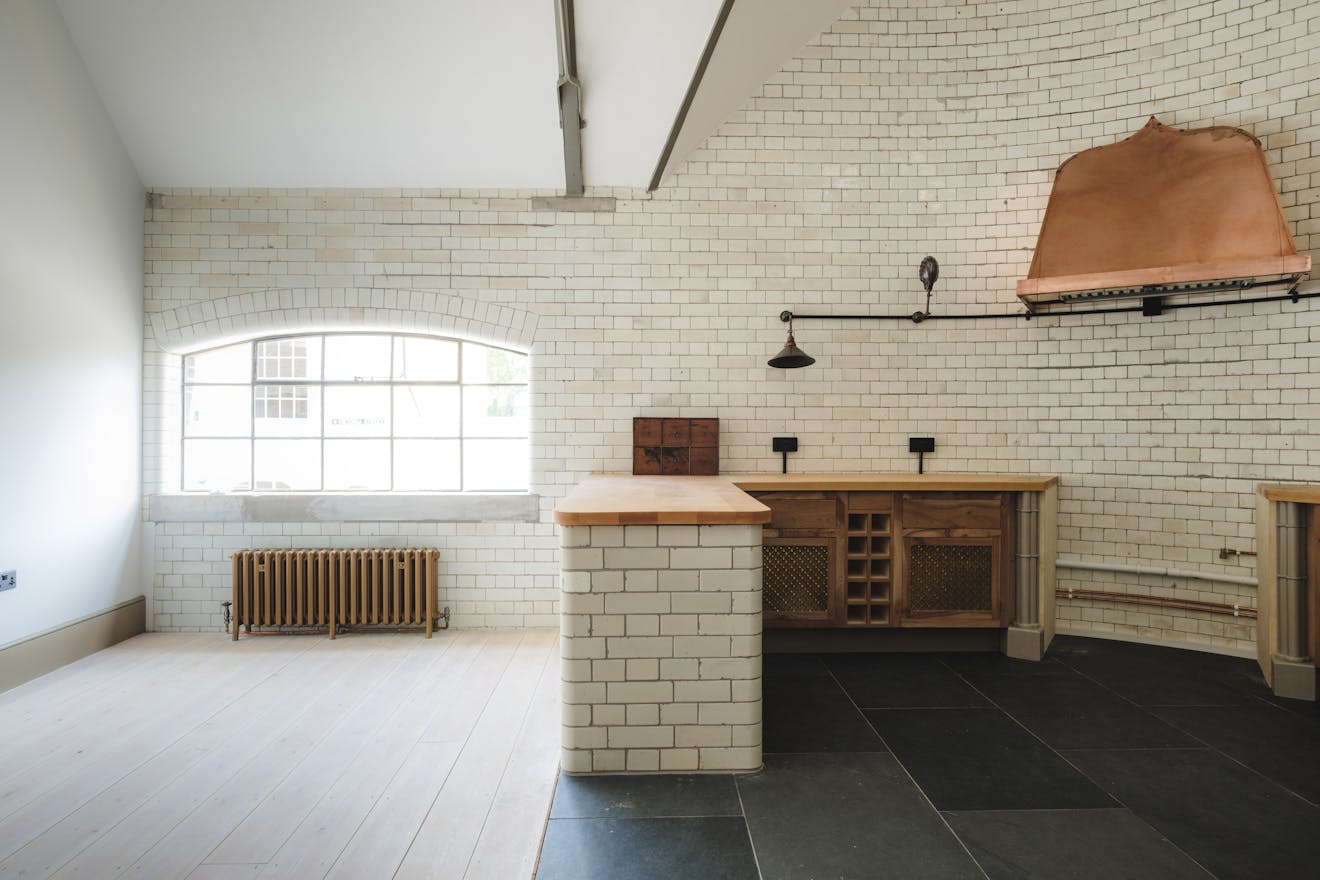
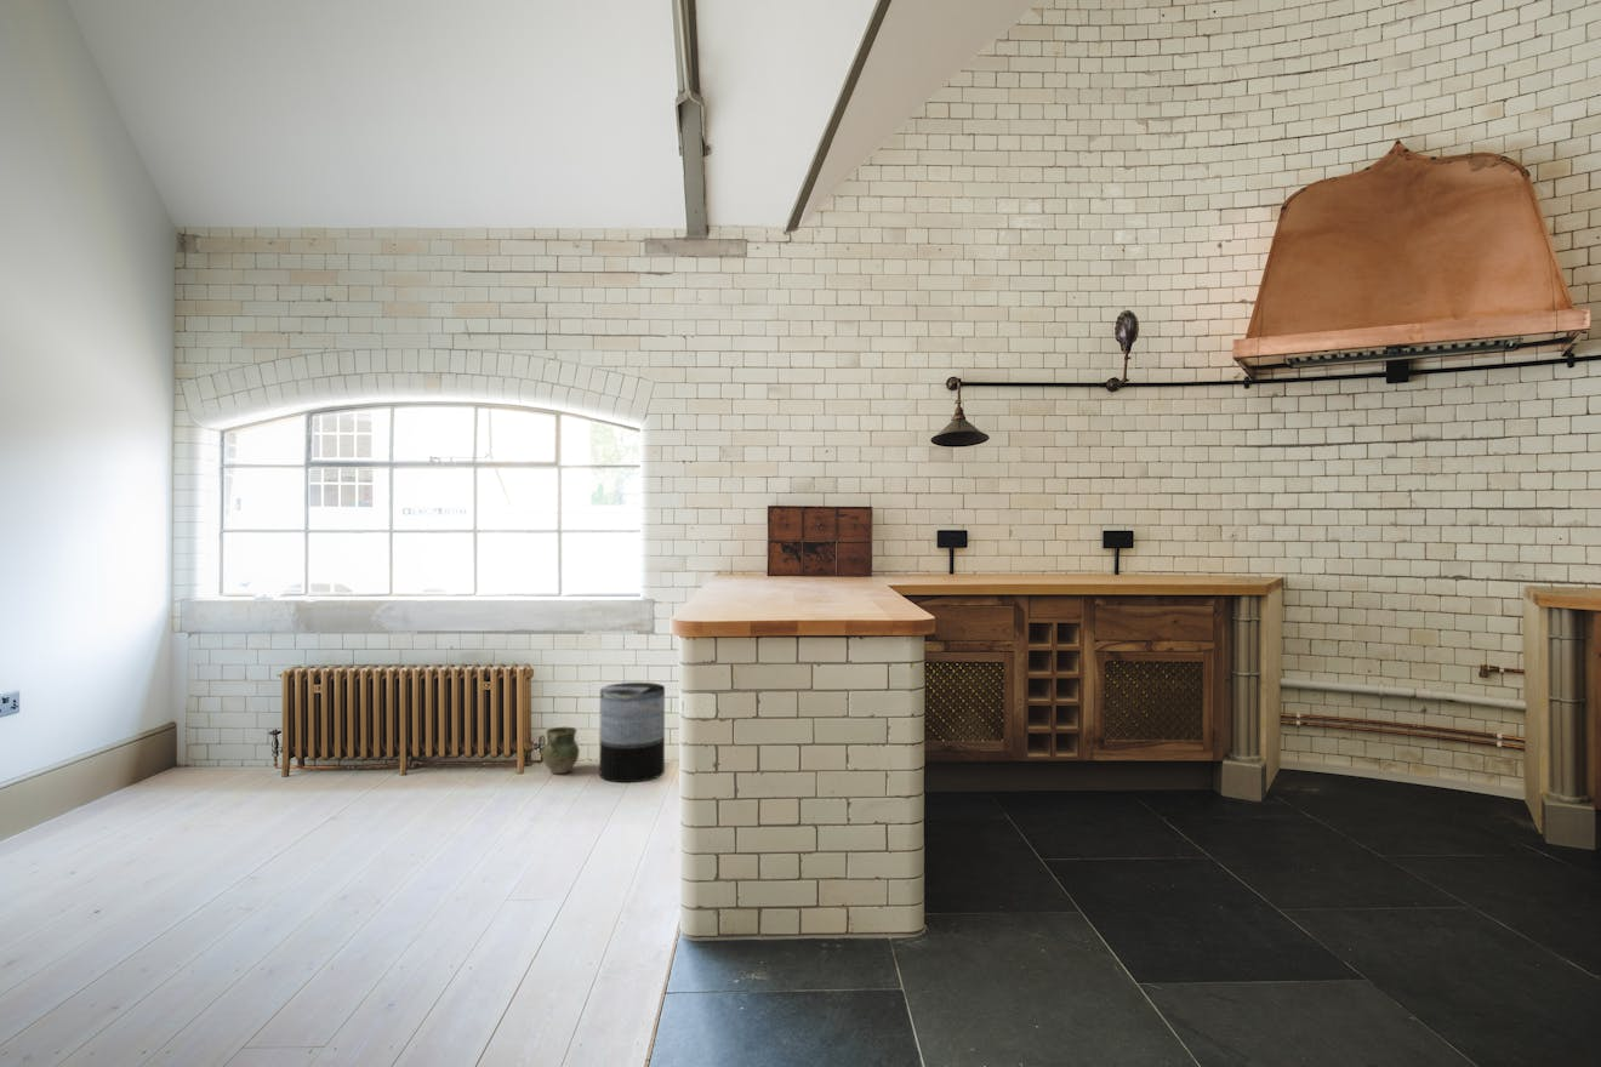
+ trash can (632, 730)
+ ceramic jug (559, 751)
